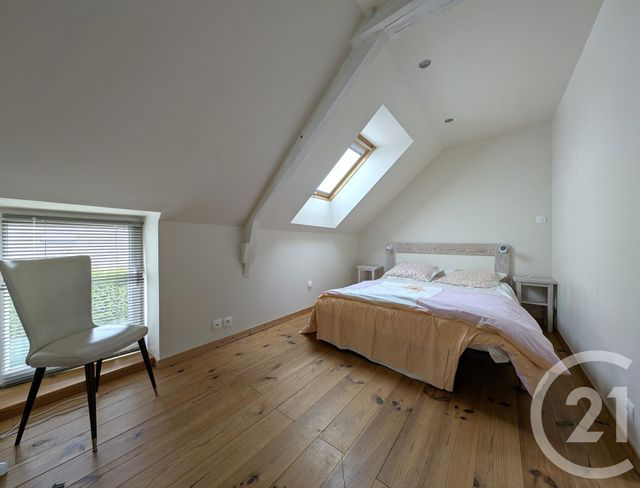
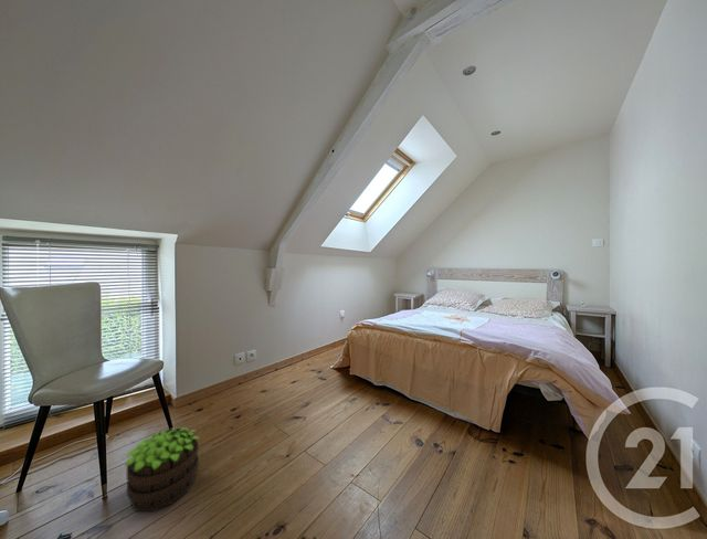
+ potted plant (165, 461)
